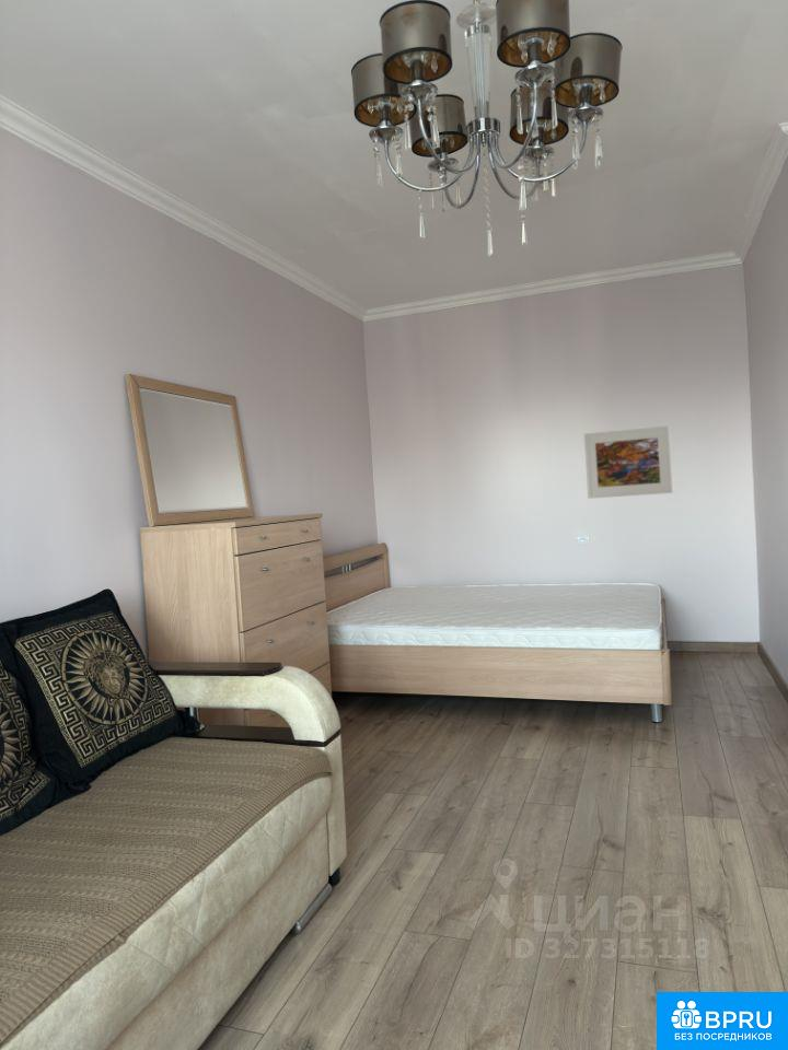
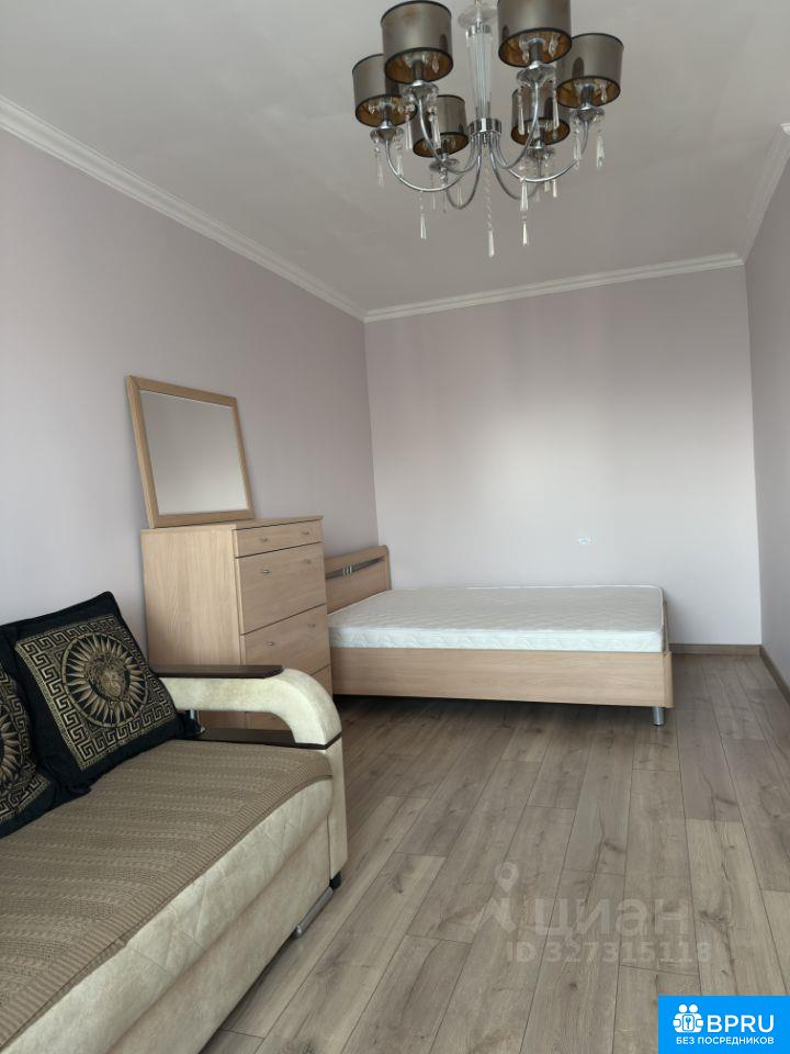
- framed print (627, 463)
